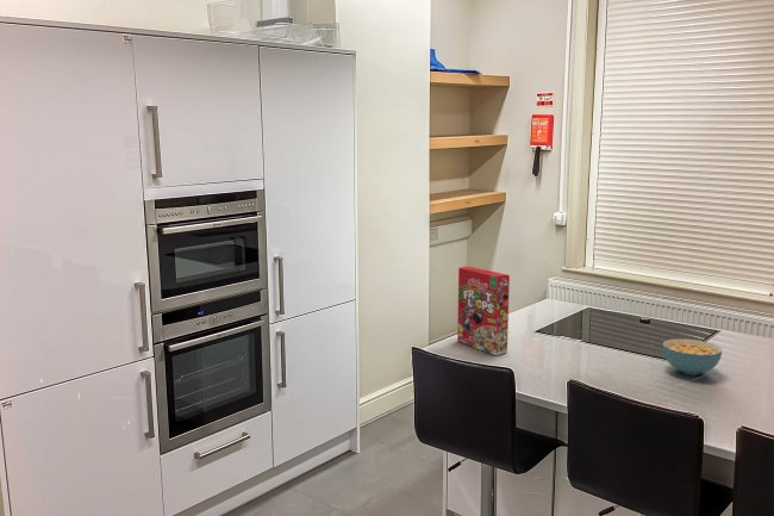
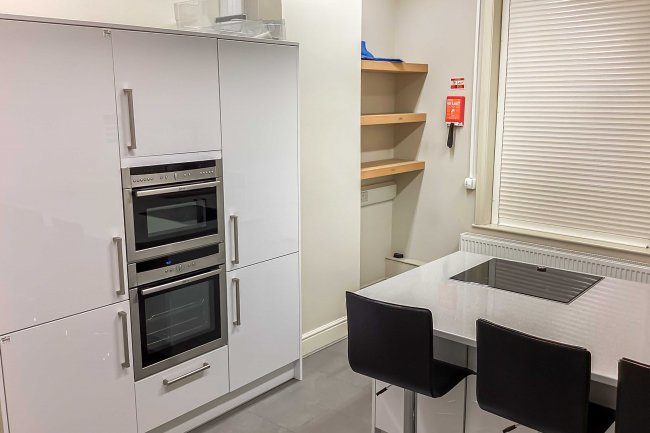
- cereal box (482, 309)
- cereal bowl (691, 359)
